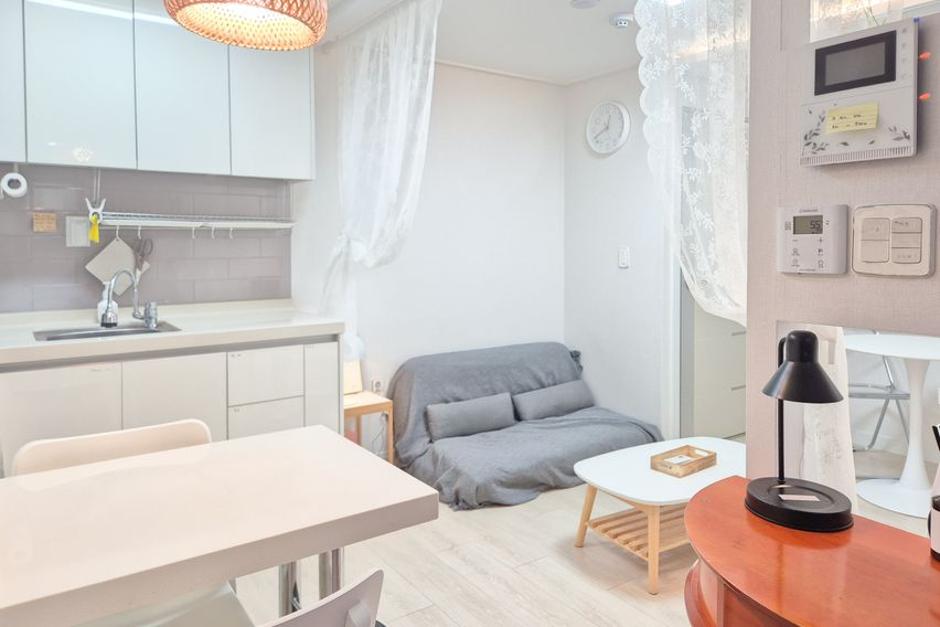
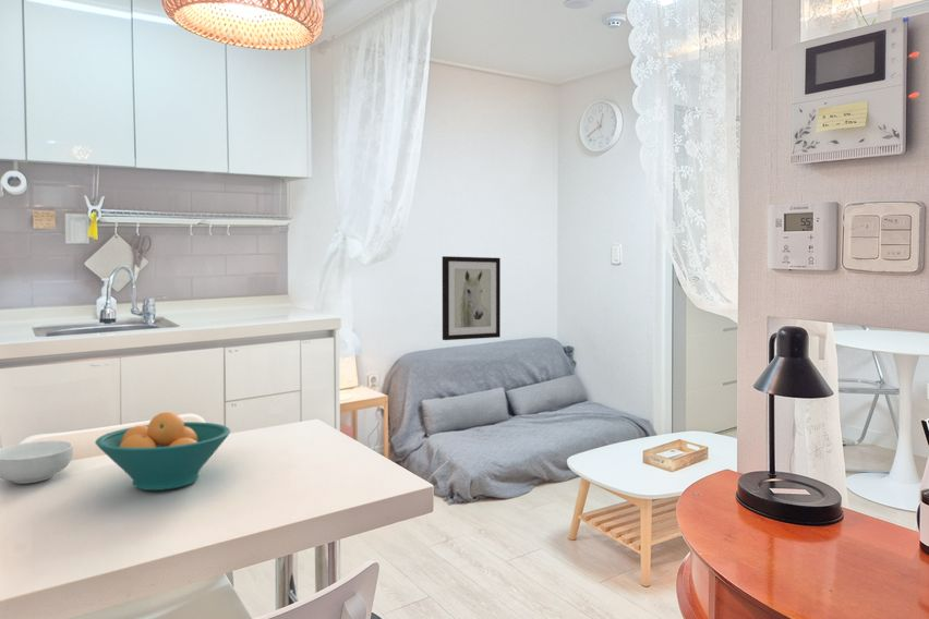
+ cereal bowl (32, 463)
+ wall art (471, 298)
+ fruit bowl (165, 447)
